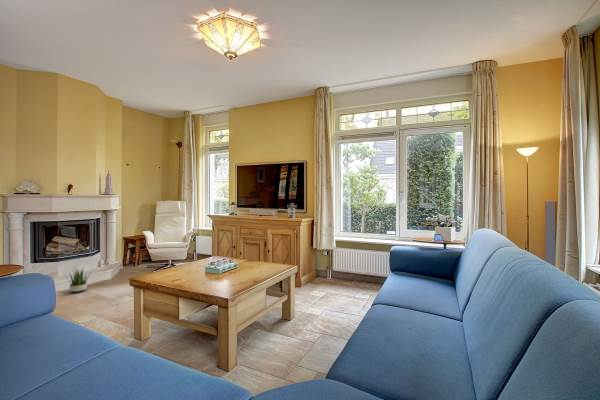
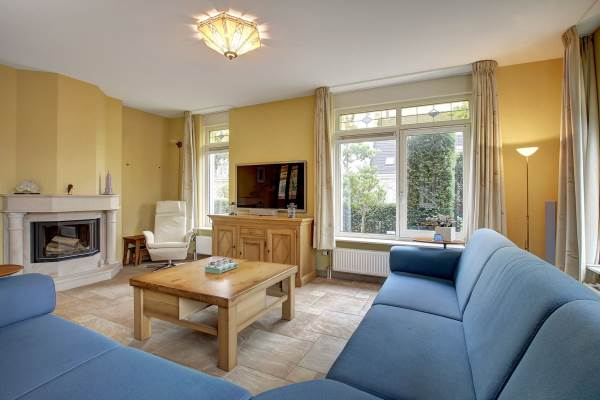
- potted plant (78, 279)
